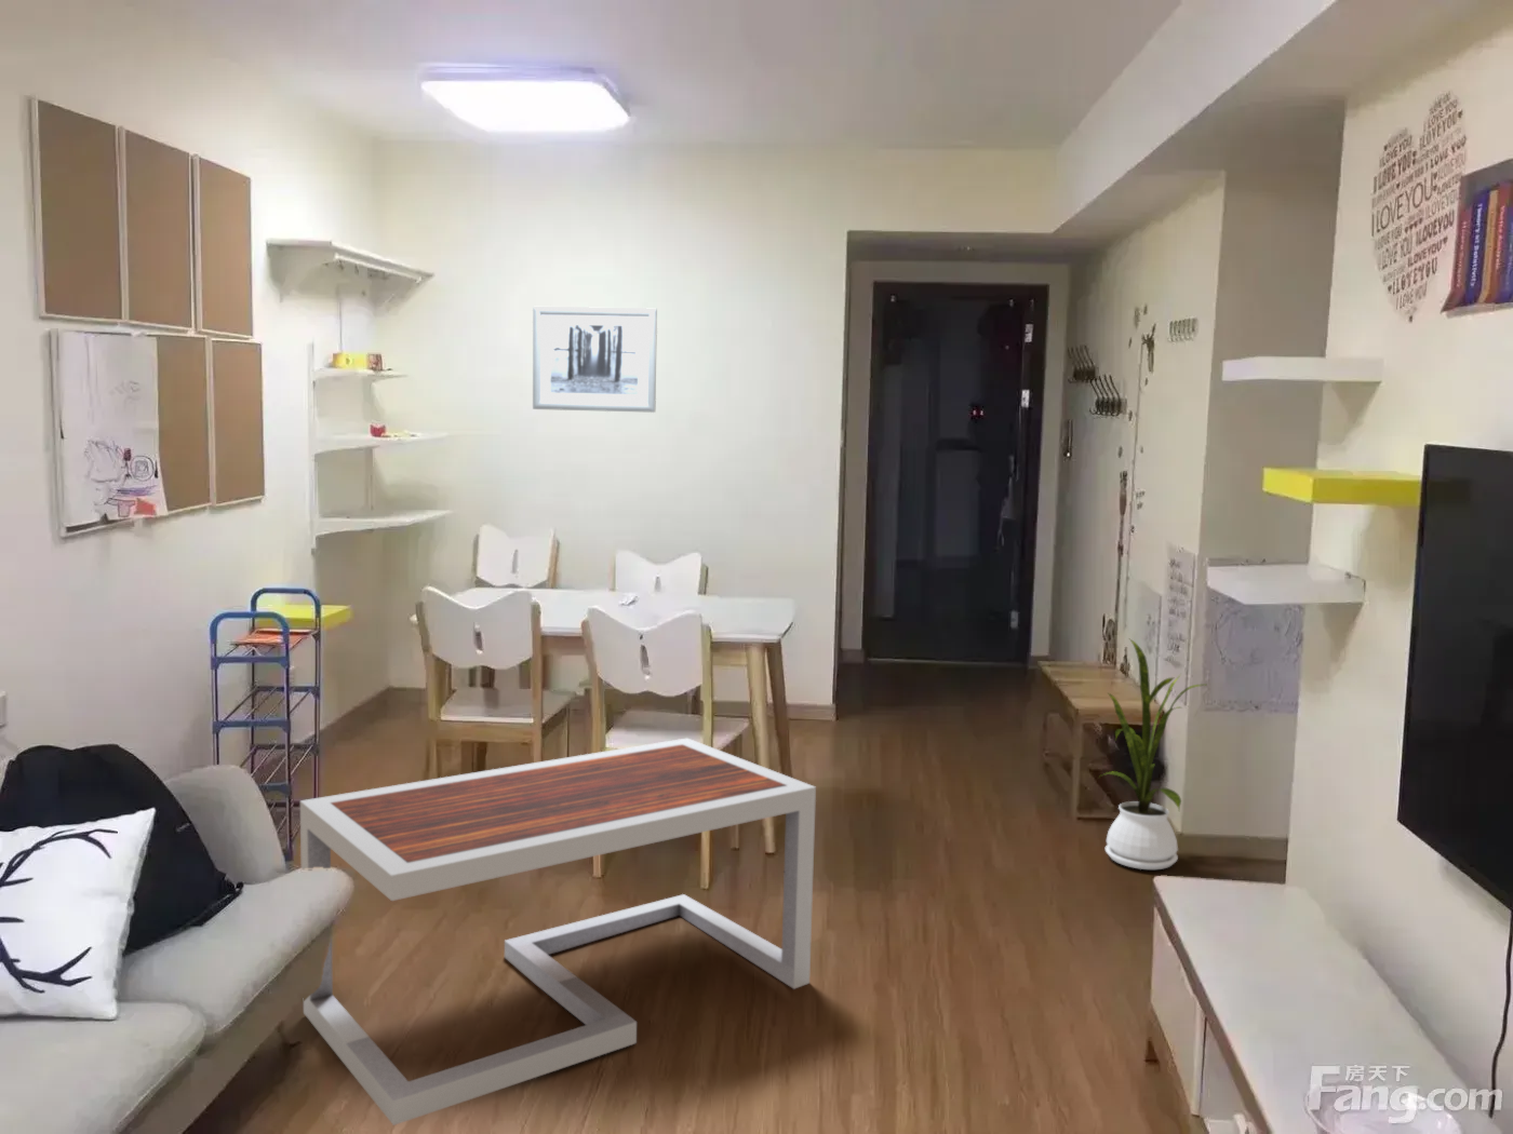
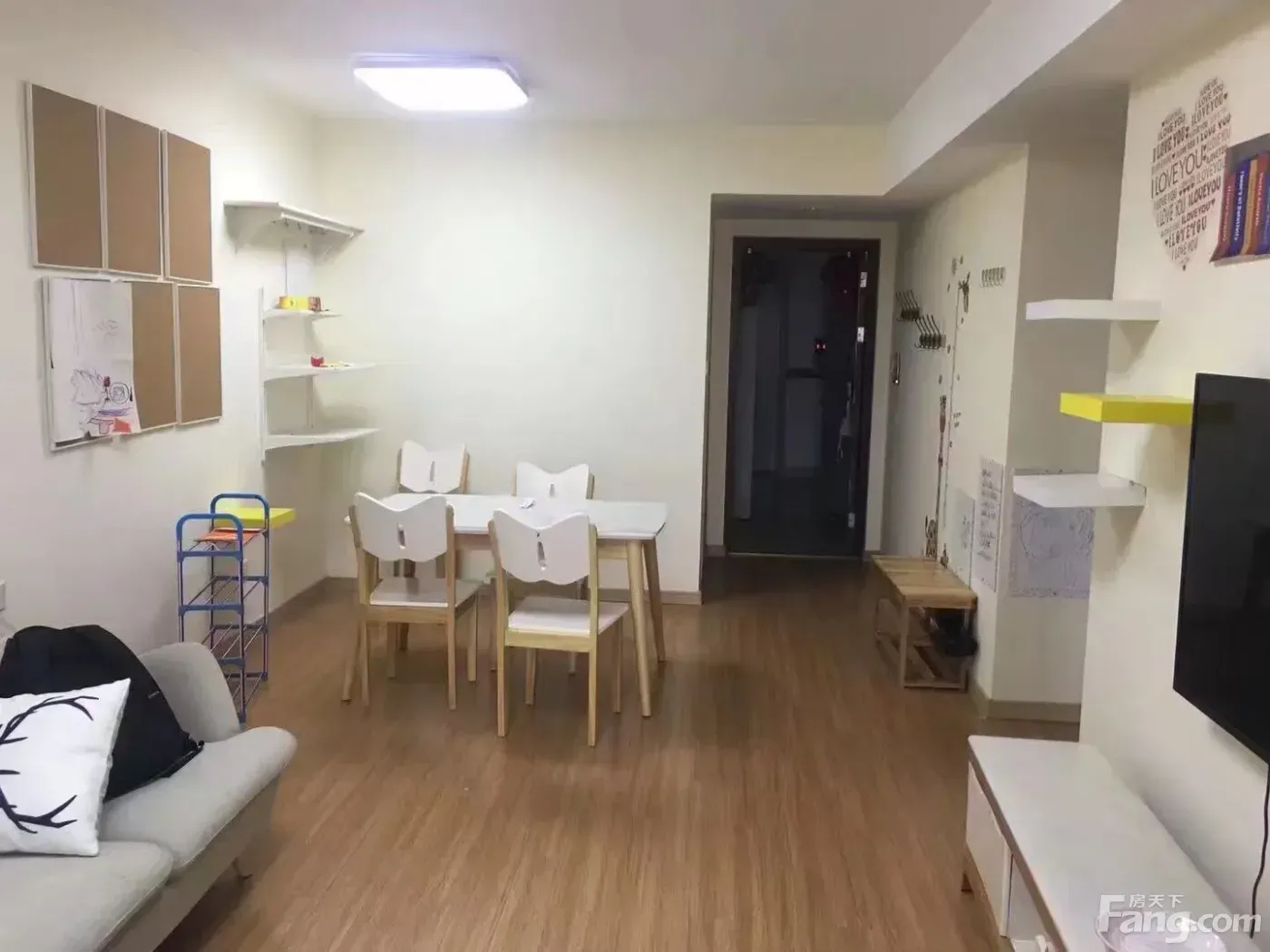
- wall art (594, 359)
- coffee table (573, 922)
- house plant (1146, 754)
